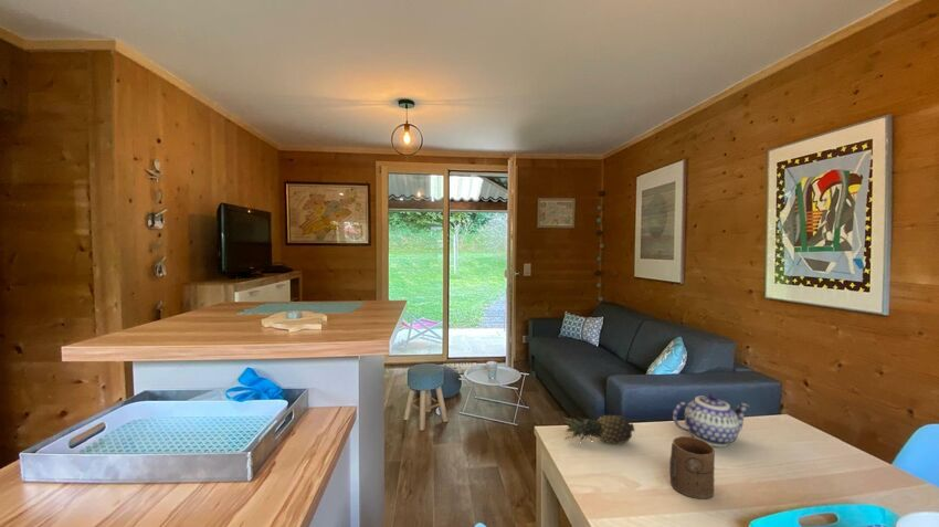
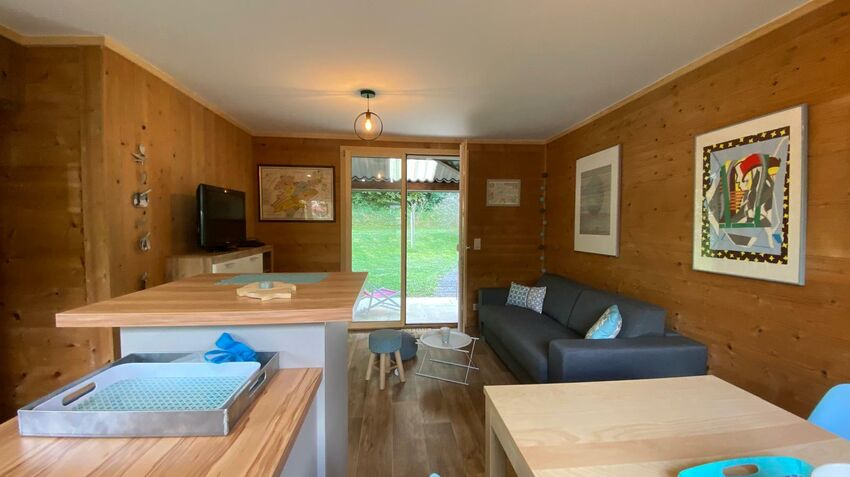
- fruit (598, 428)
- cup (690, 466)
- teapot (710, 415)
